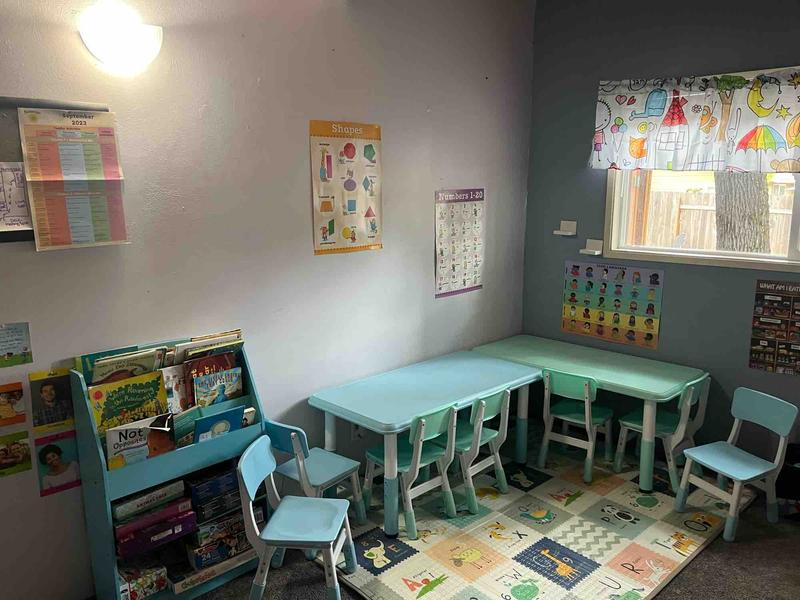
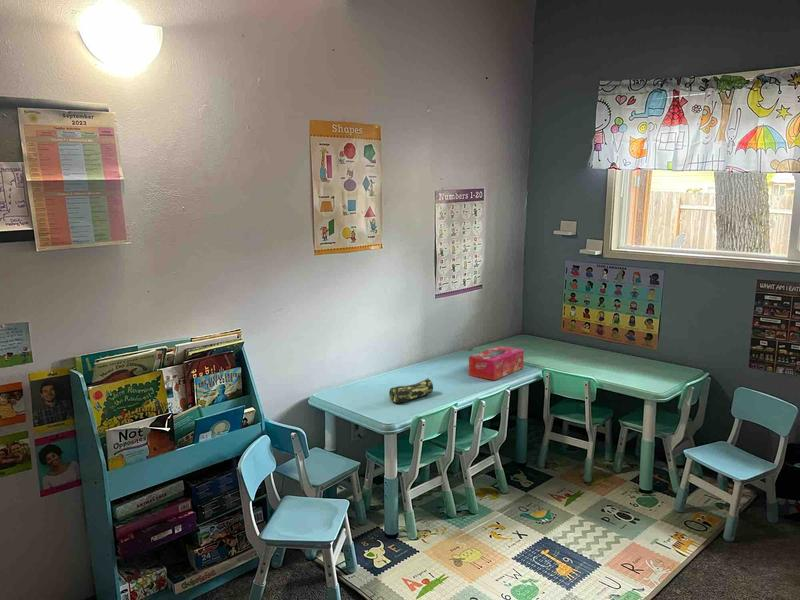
+ pencil case (412, 390)
+ tissue box (496, 362)
